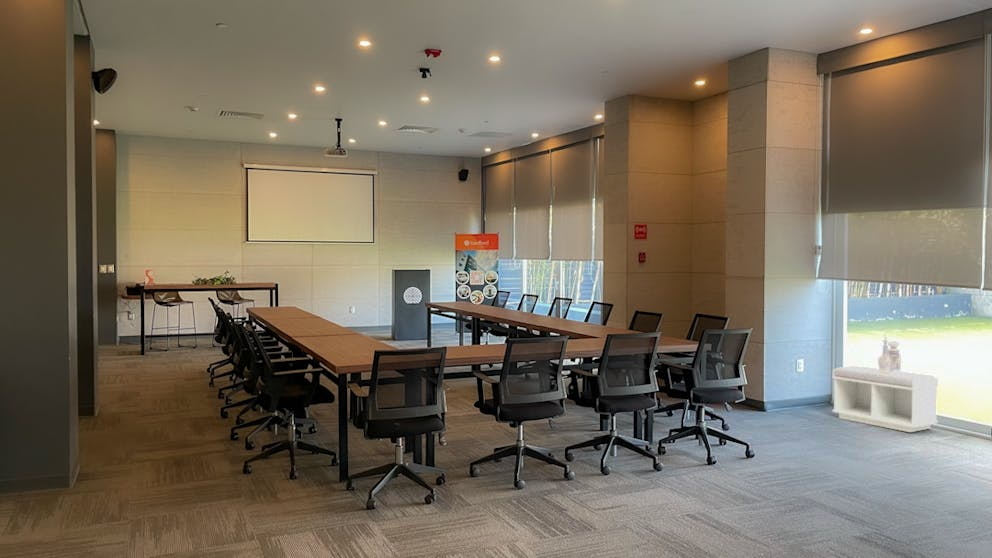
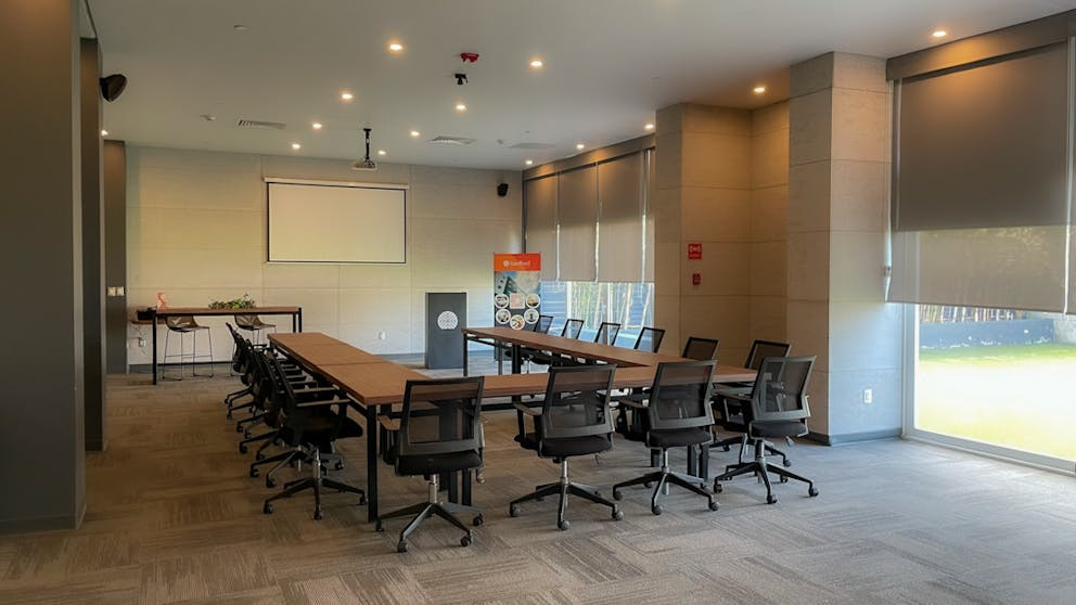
- decorative vase (889, 351)
- bench (883, 396)
